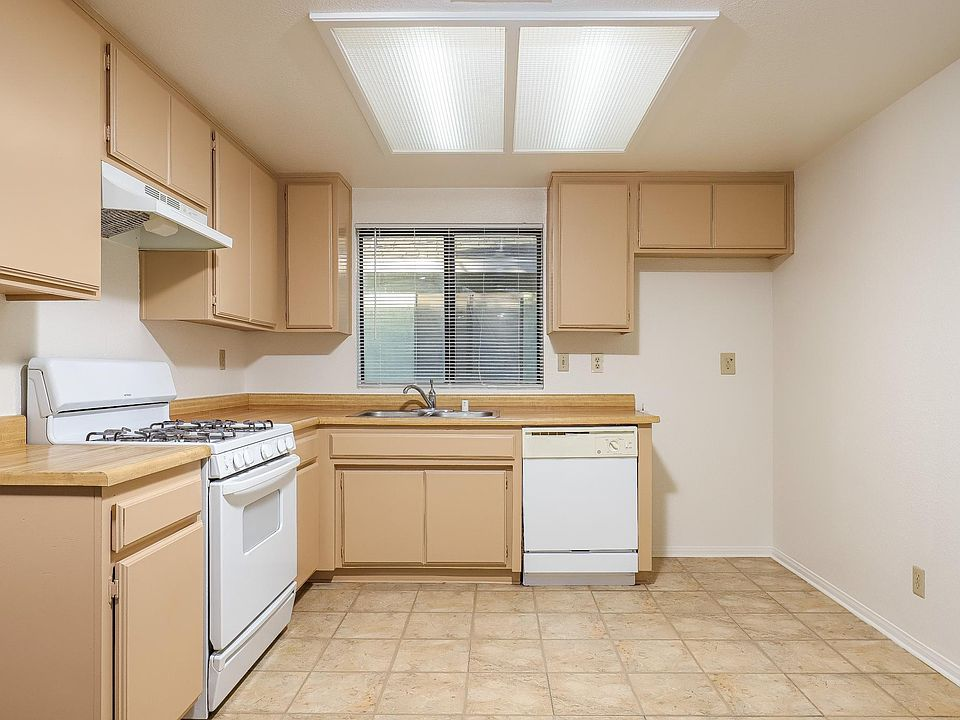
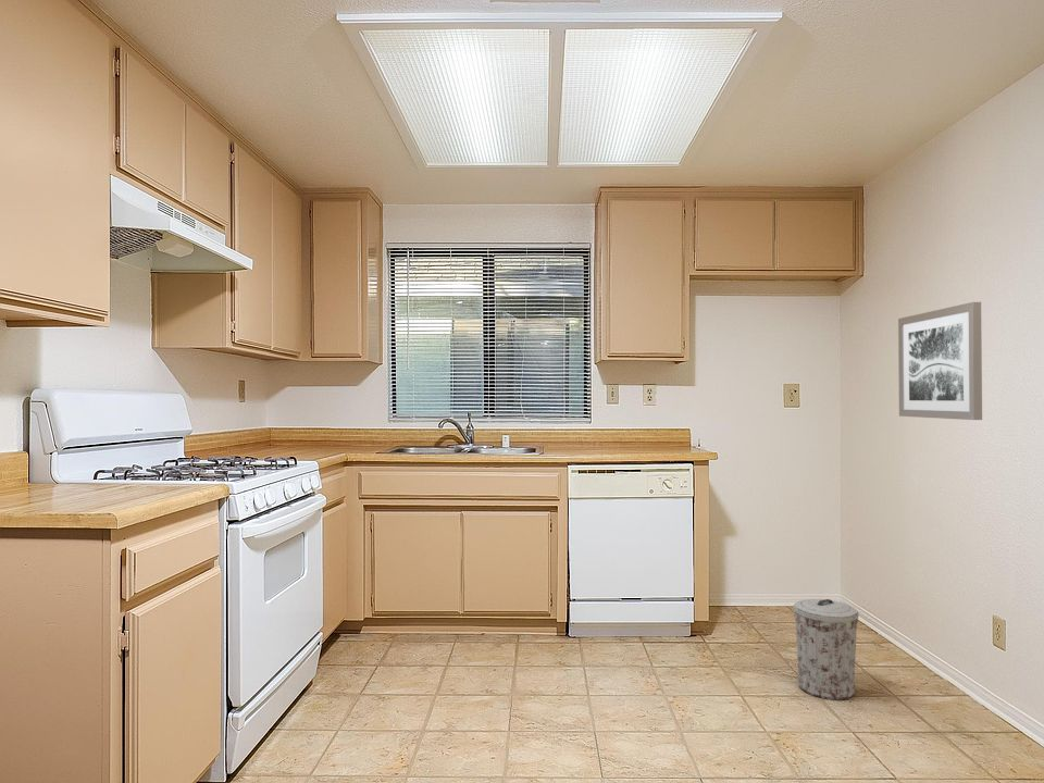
+ trash can (825, 644)
+ wall art (935, 364)
